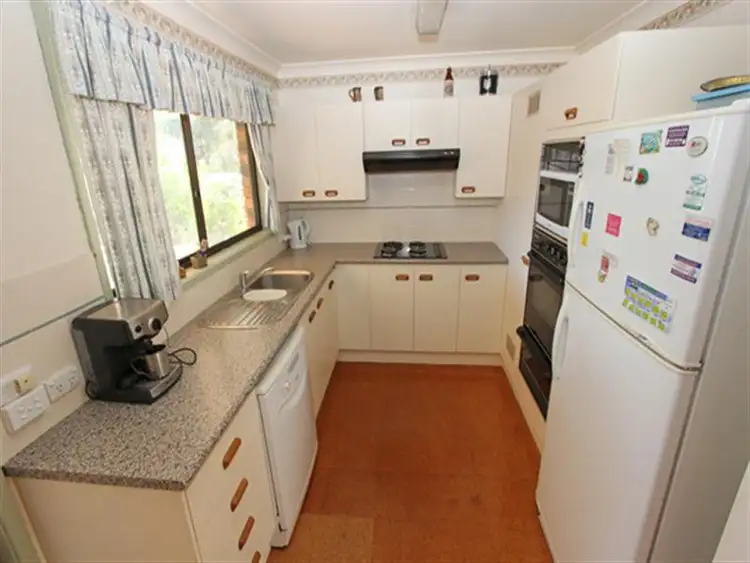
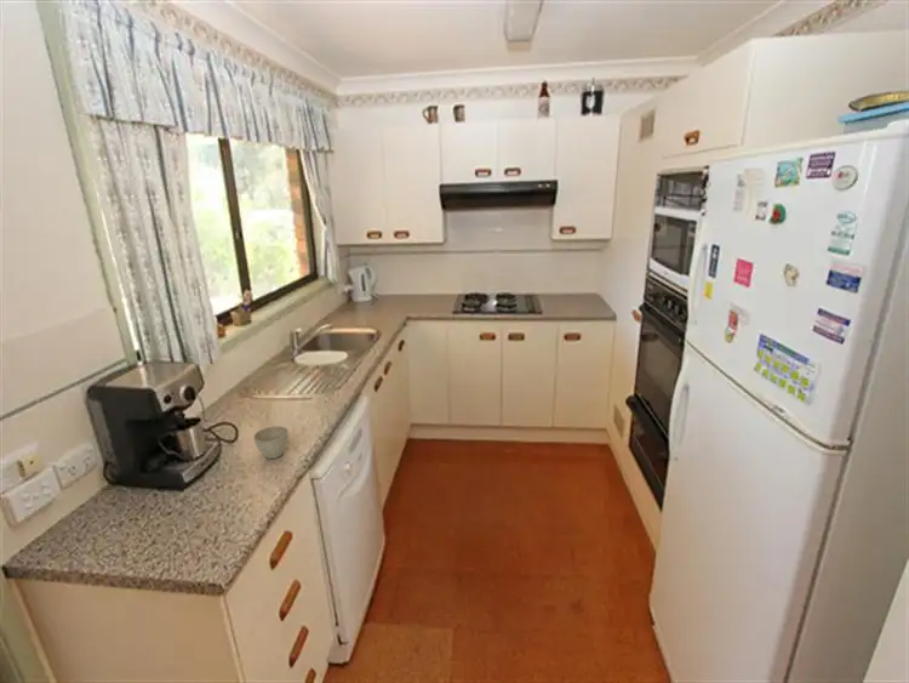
+ flower pot (273, 444)
